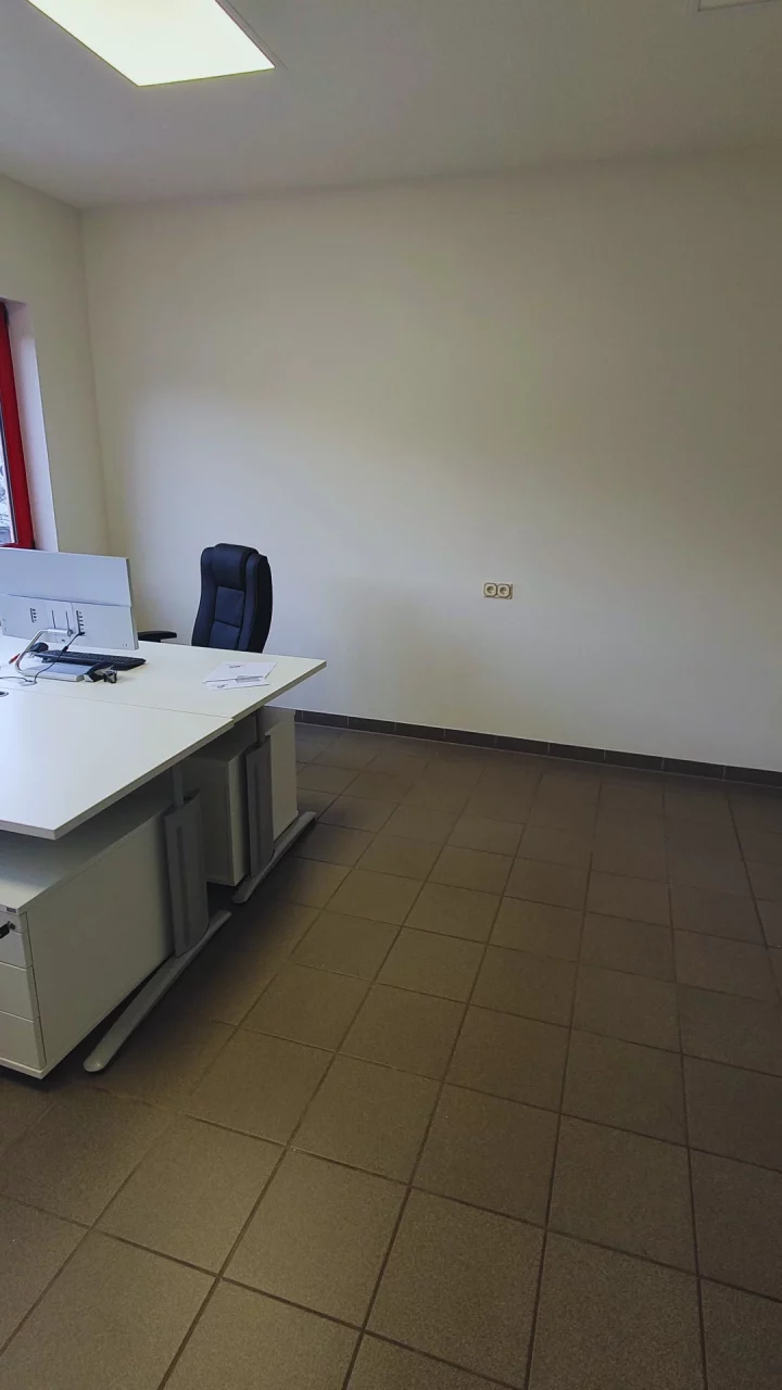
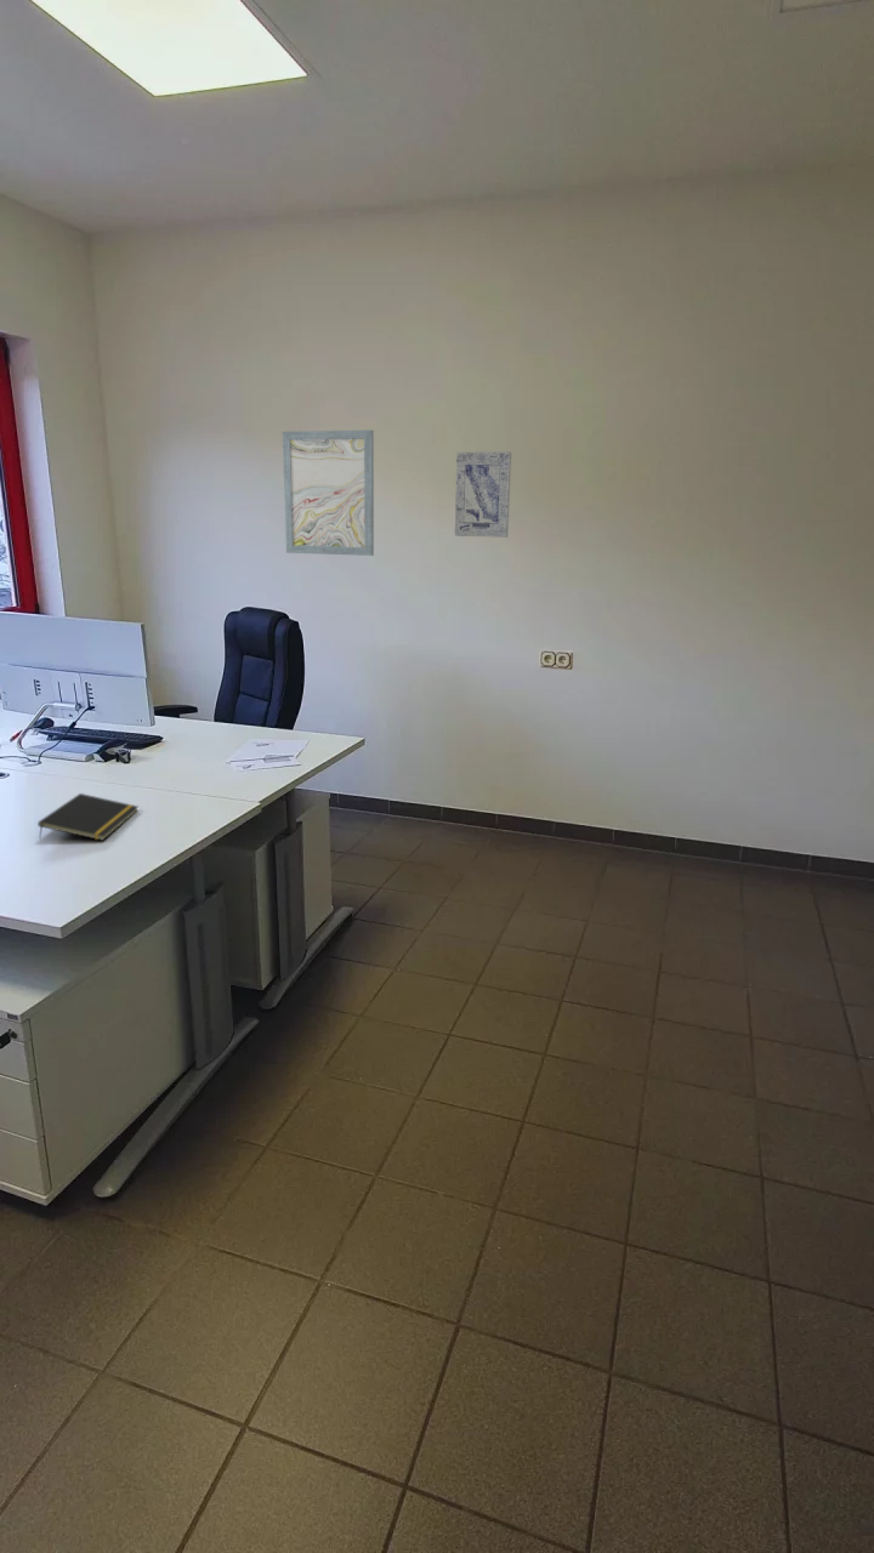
+ wall art (328, 494)
+ notepad (90, 815)
+ wall art (482, 494)
